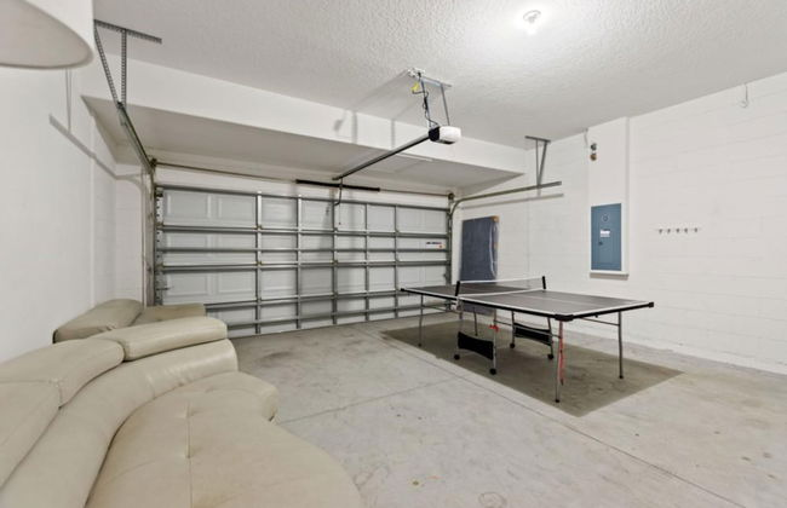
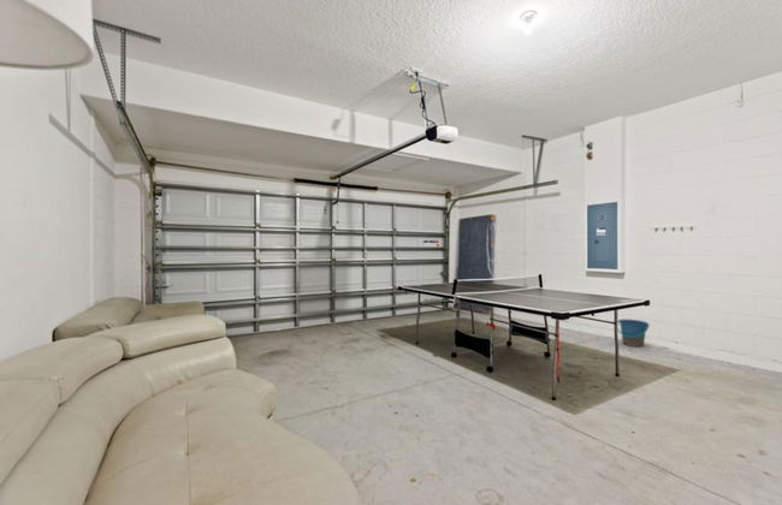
+ bucket (633, 333)
